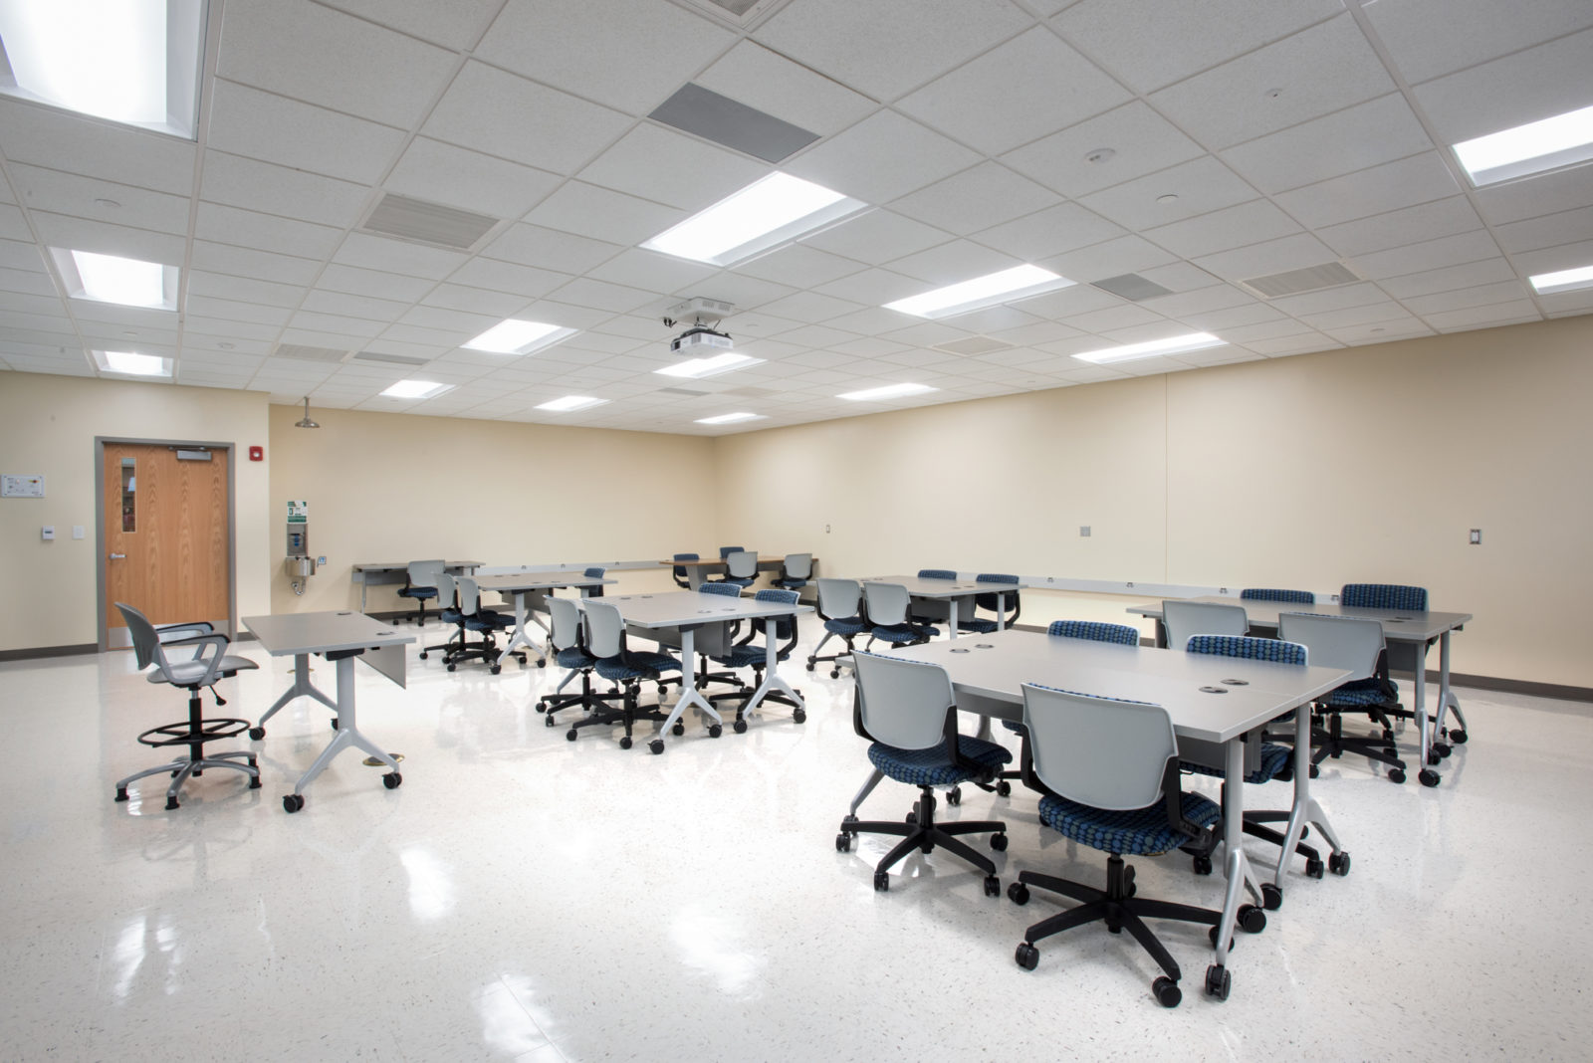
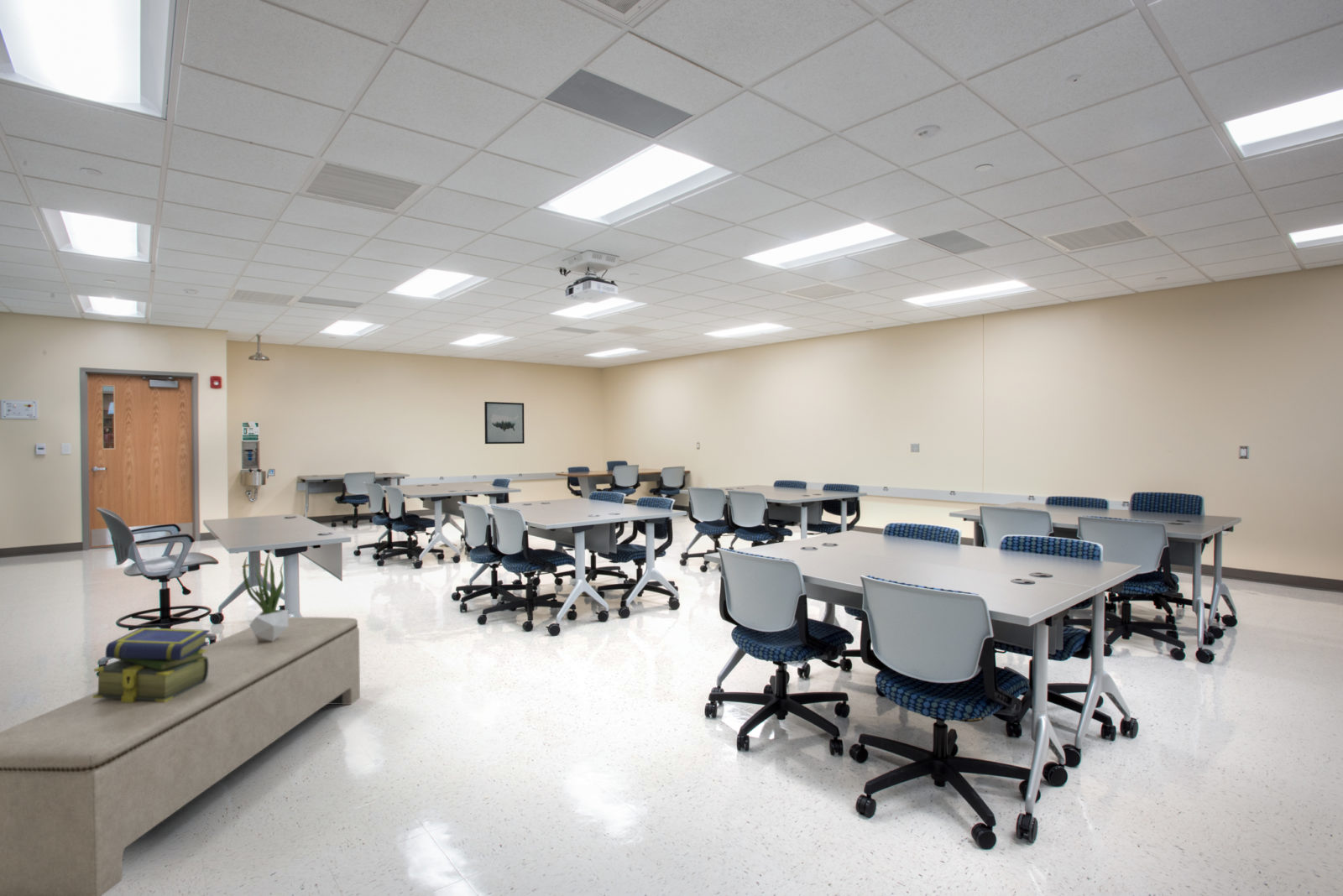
+ wall art (504, 423)
+ potted plant (264, 596)
+ bench (211, 716)
+ stack of books (158, 660)
